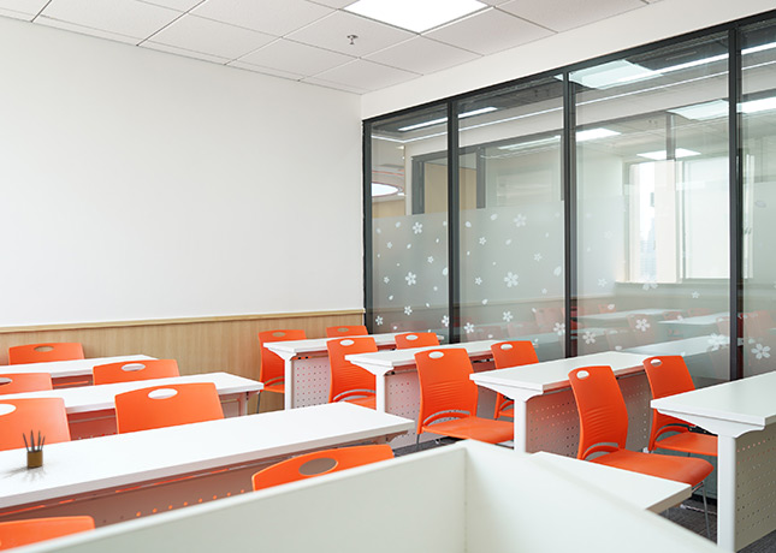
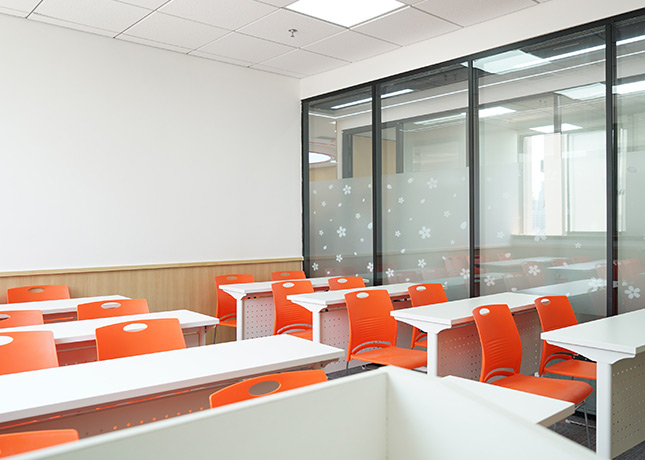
- pencil box (34, 447)
